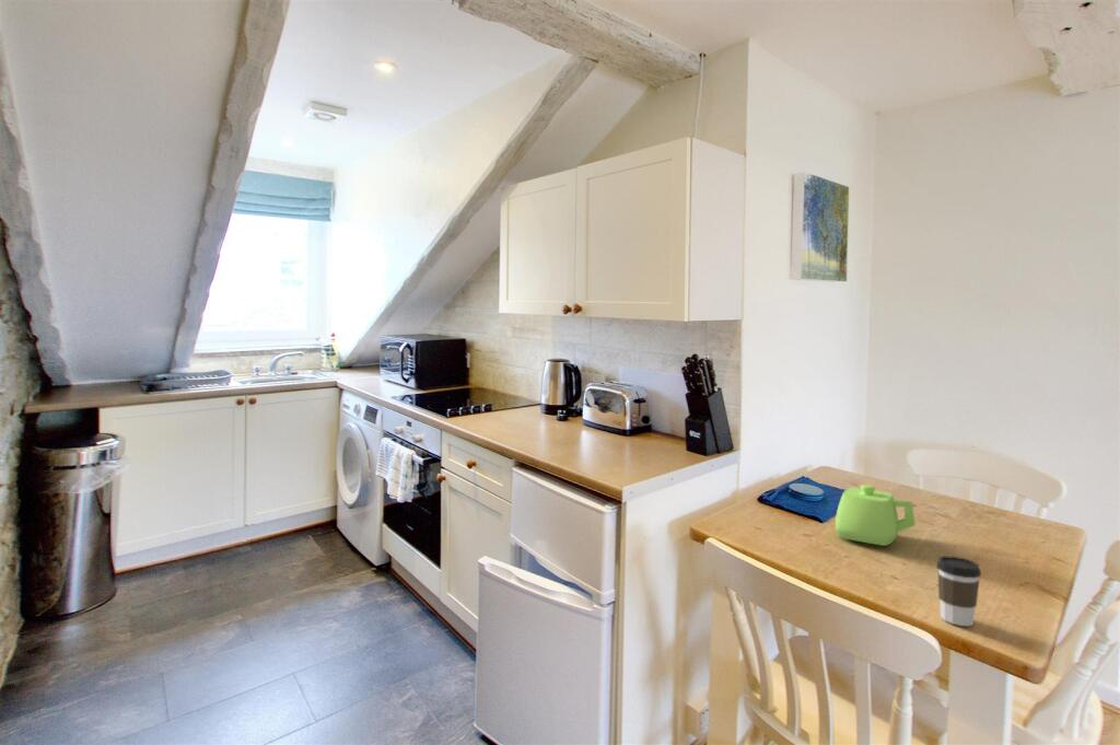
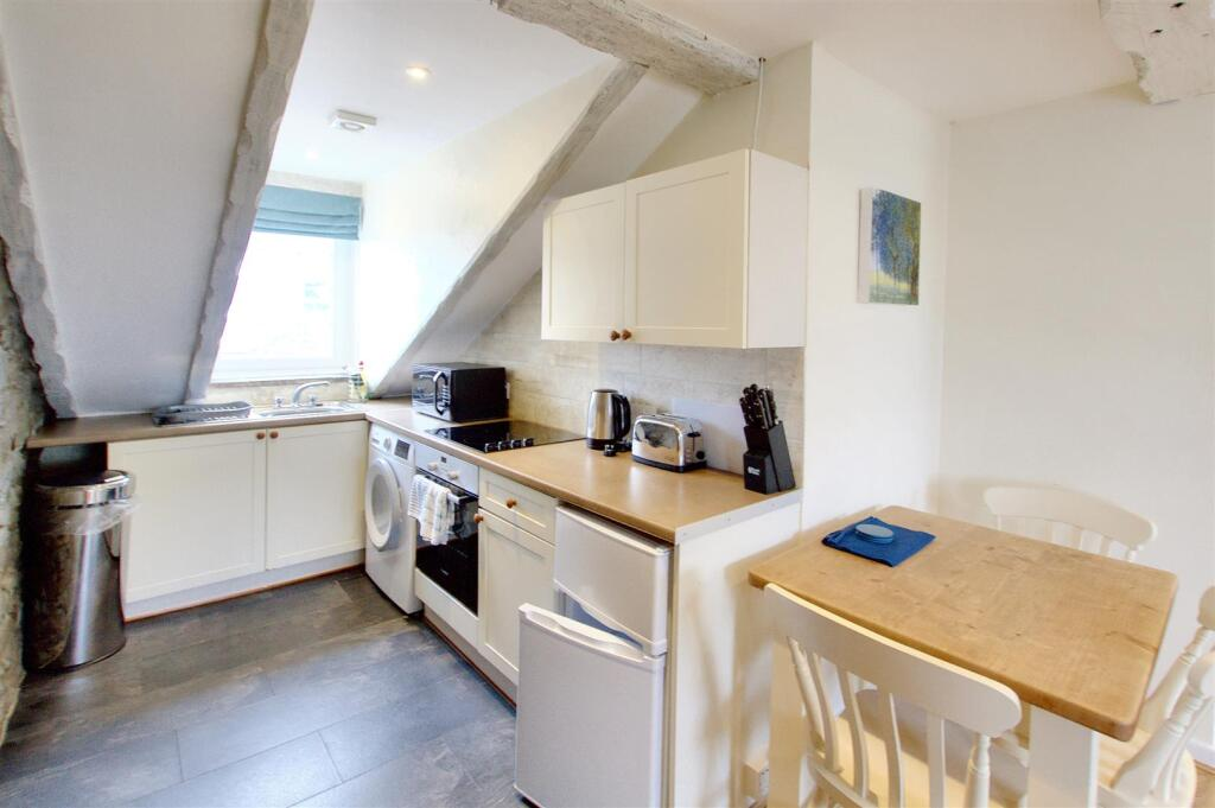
- teapot (876, 510)
- coffee cup (957, 591)
